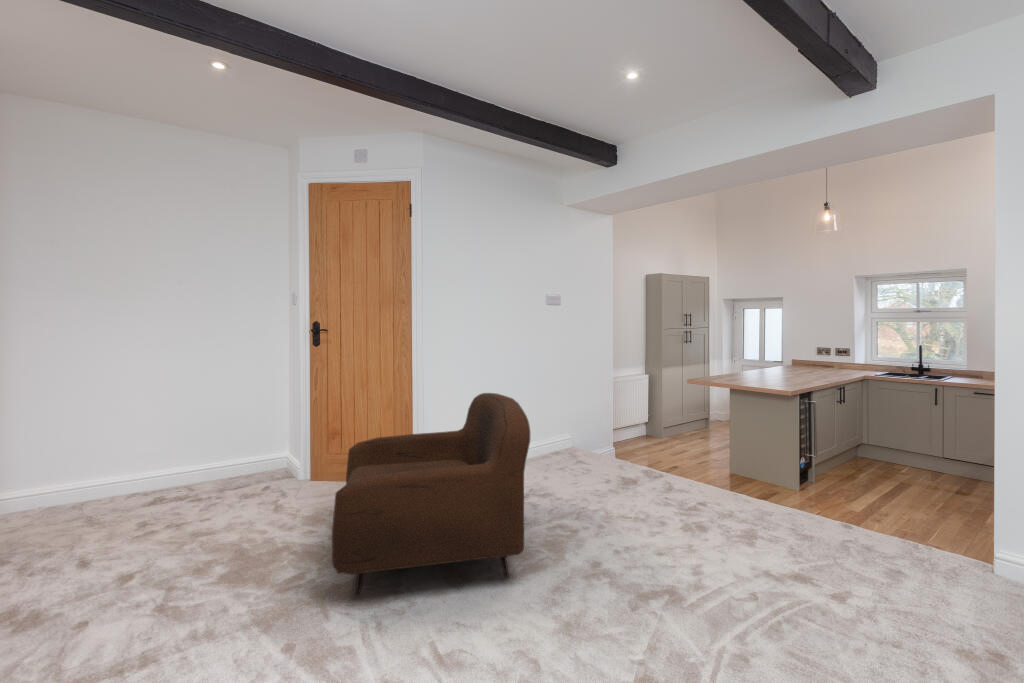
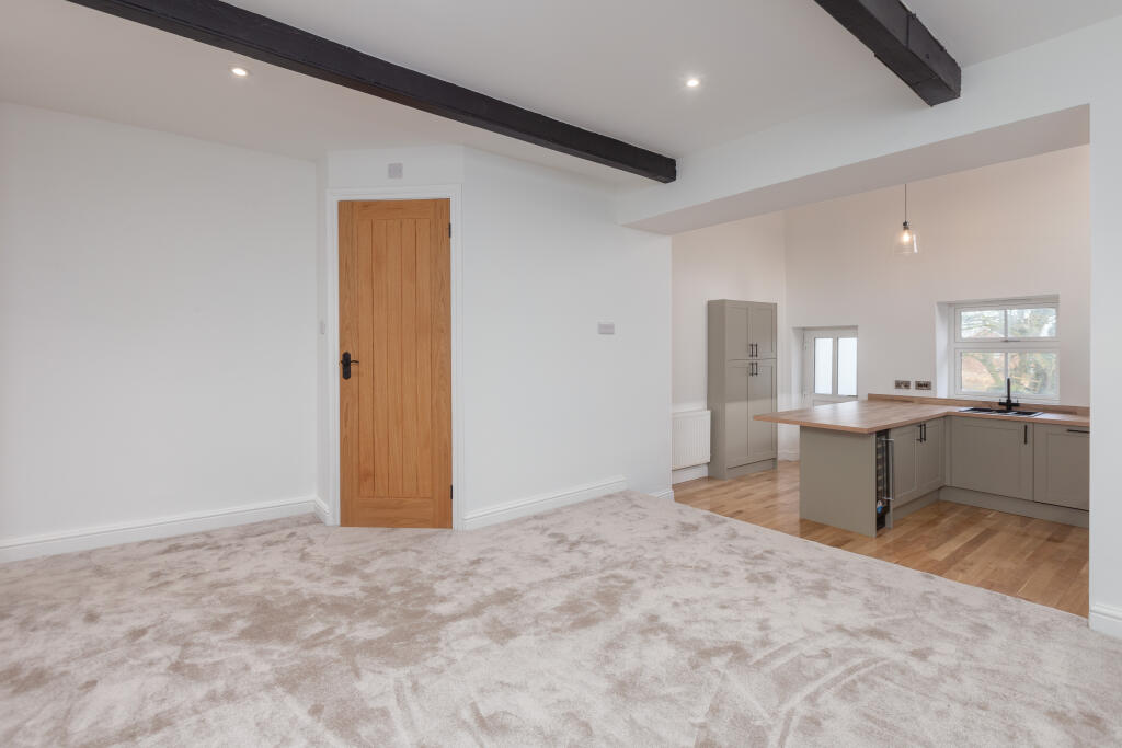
- armchair (431, 474)
